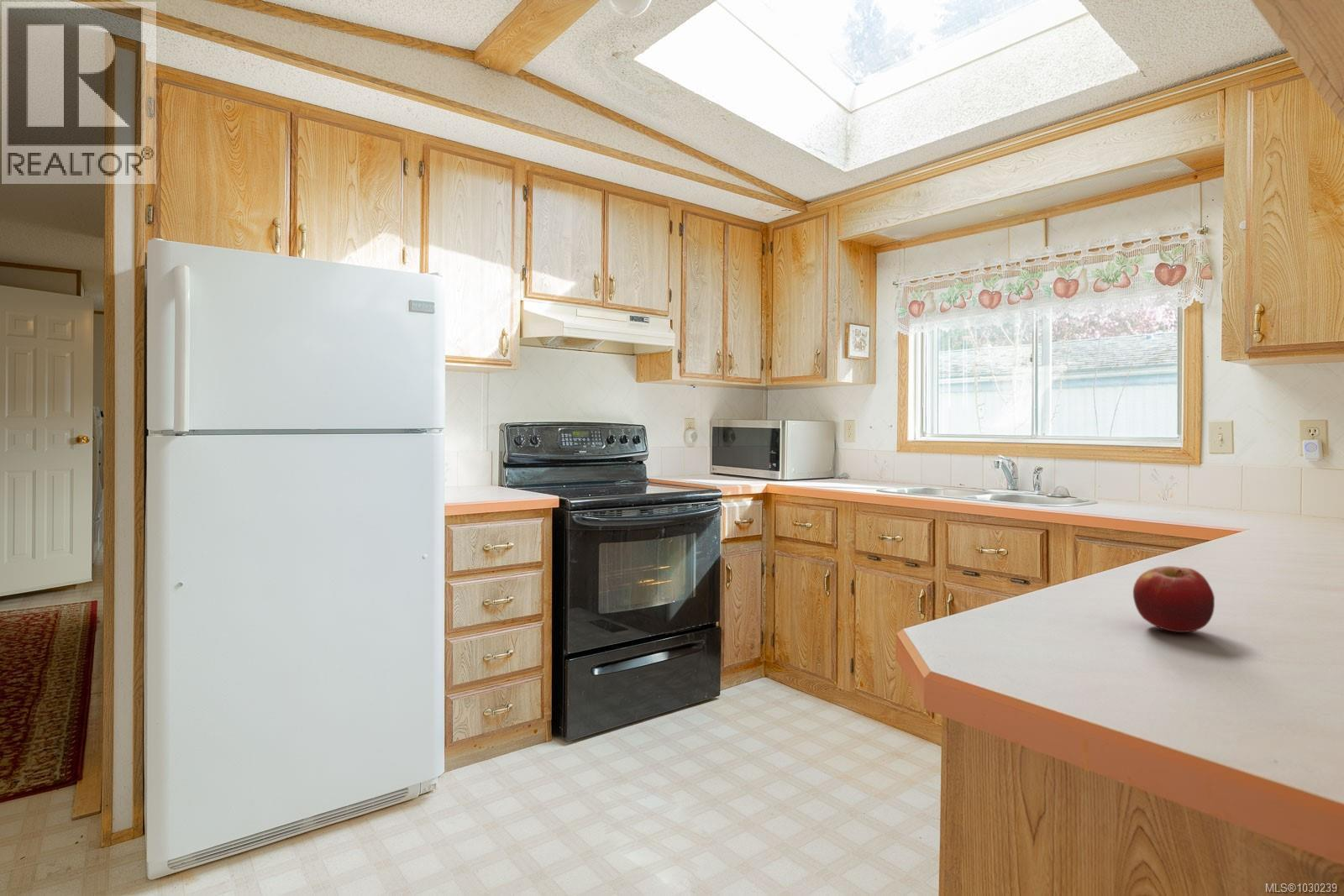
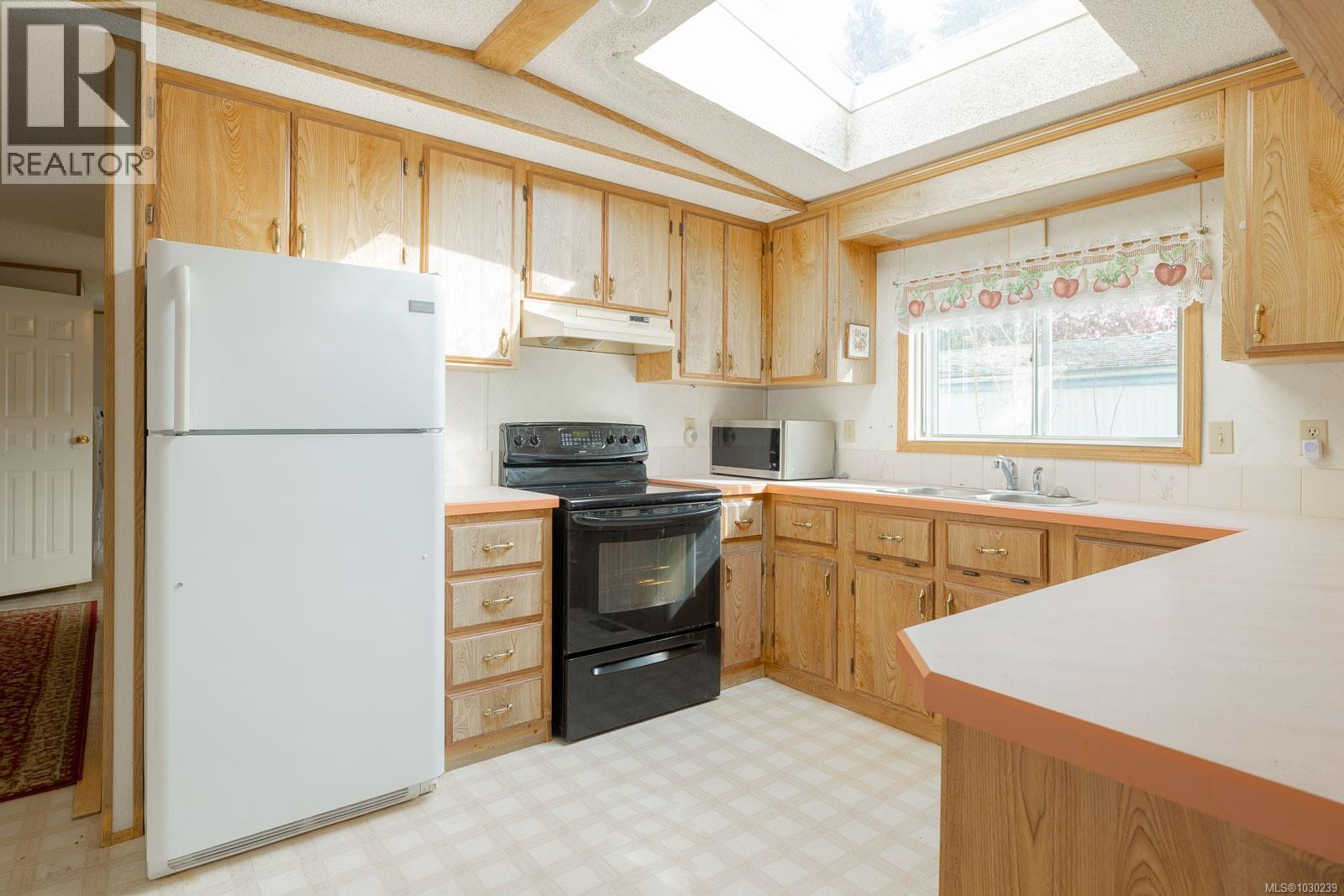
- fruit (1172, 598)
